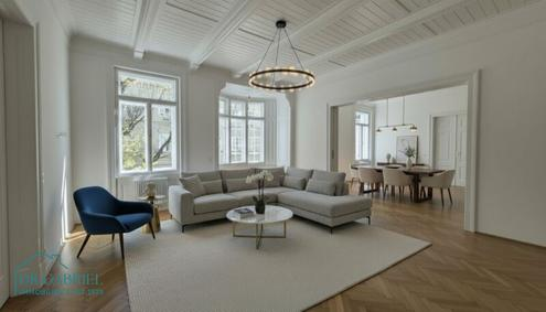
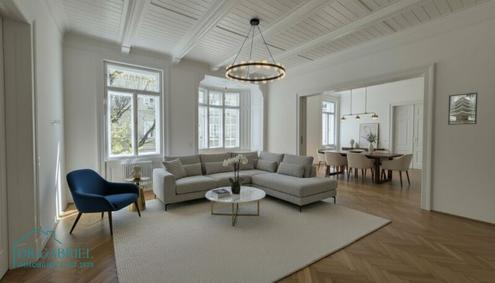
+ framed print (462, 109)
